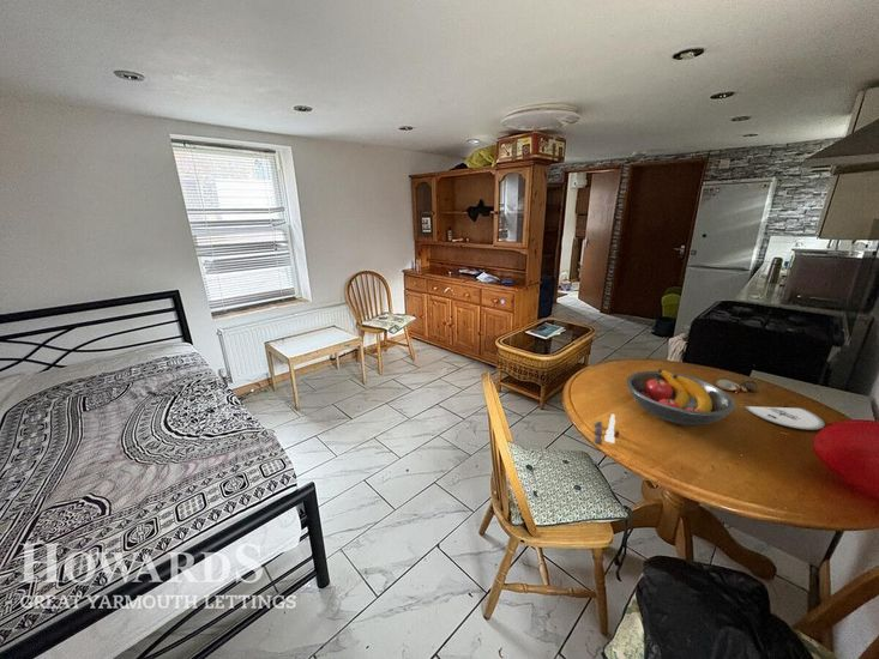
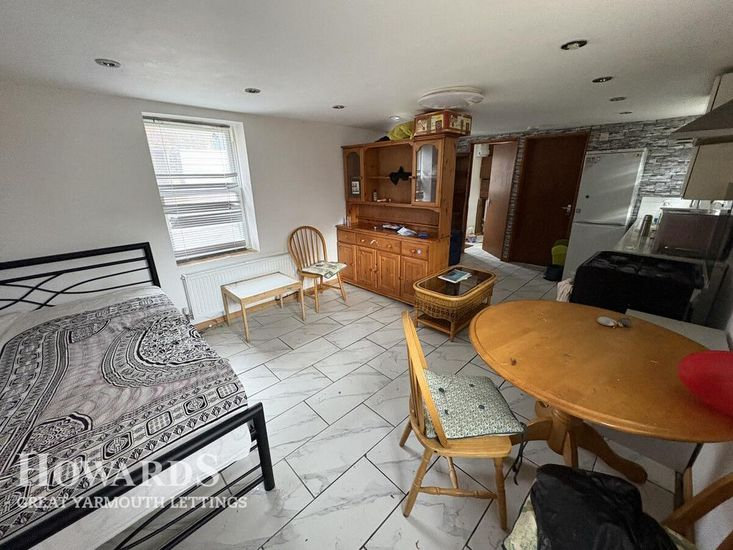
- plate (781, 411)
- salt and pepper shaker set (608, 427)
- fruit bowl (675, 398)
